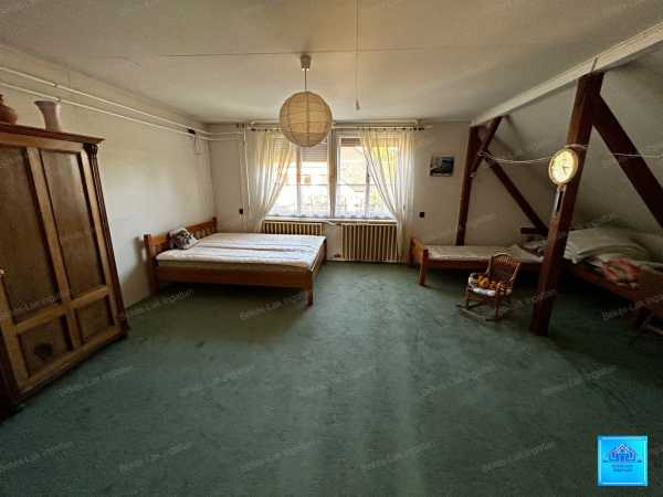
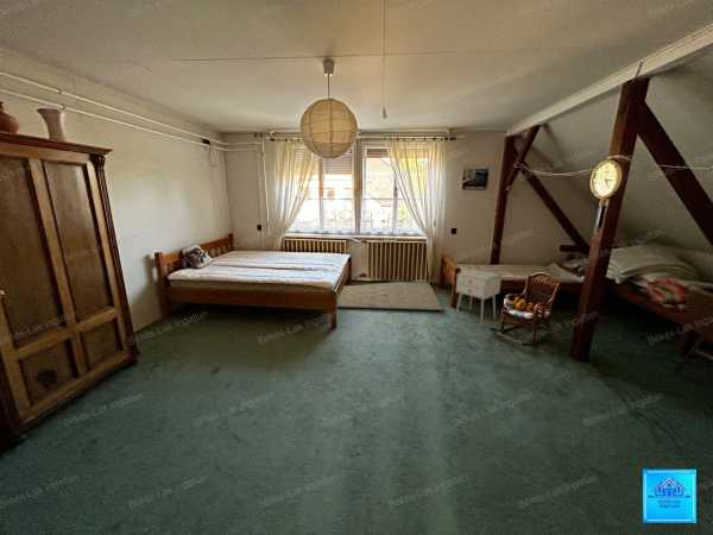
+ nightstand (477, 296)
+ rug (372, 292)
